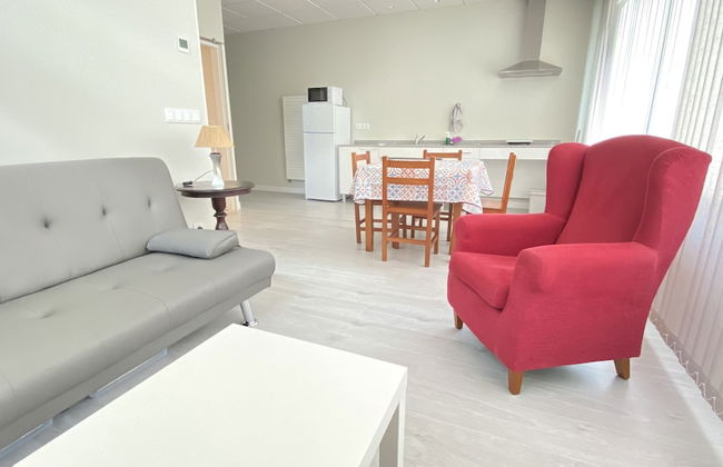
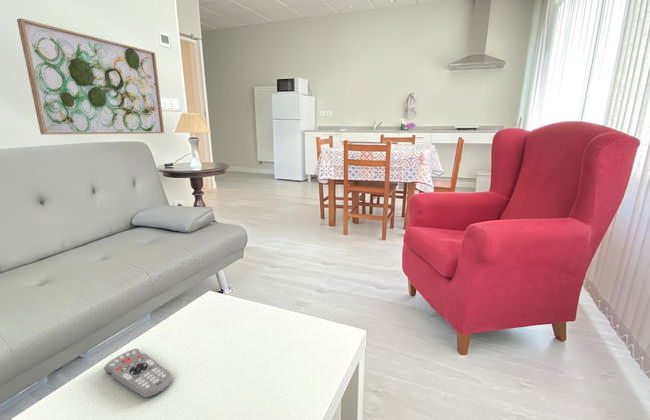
+ remote control (139, 372)
+ wall art (106, 87)
